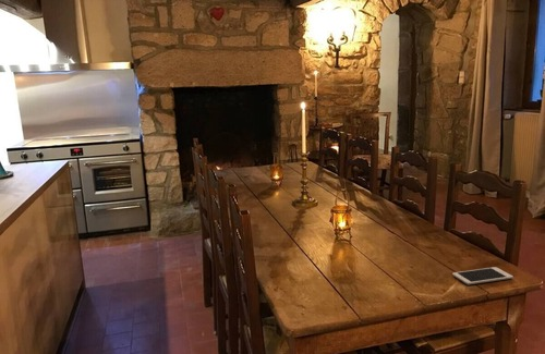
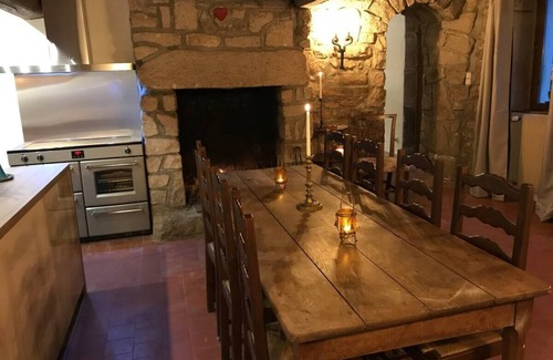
- cell phone (482, 276)
